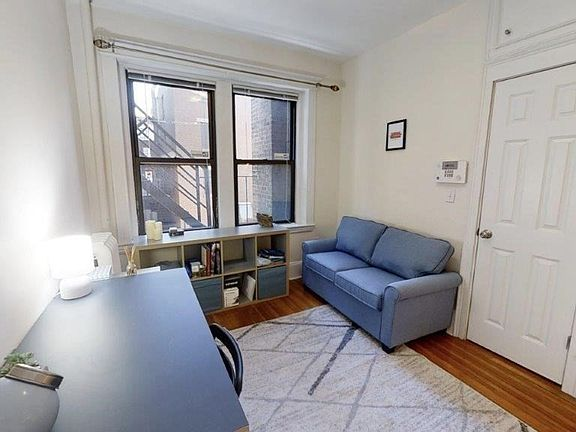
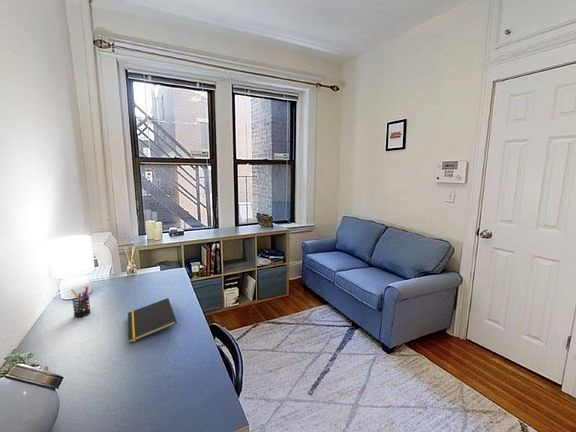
+ notepad (151, 317)
+ pen holder (82, 299)
